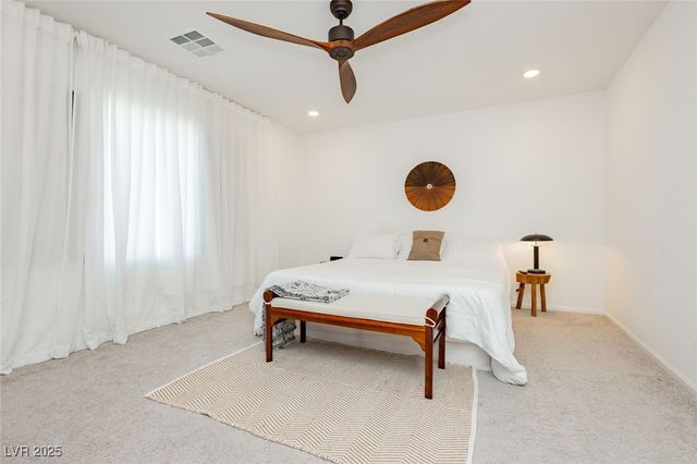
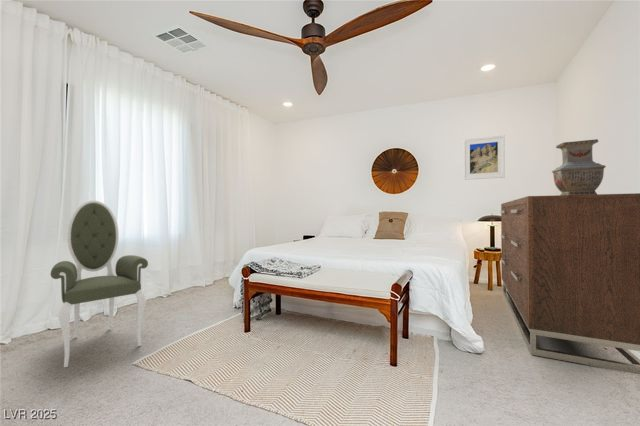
+ vase (577, 168)
+ dresser (549, 260)
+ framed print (483, 158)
+ armchair (99, 269)
